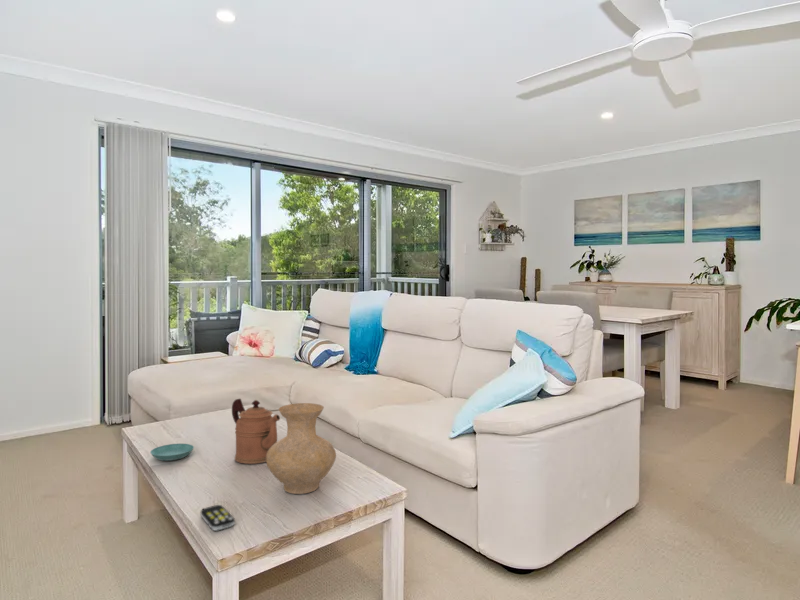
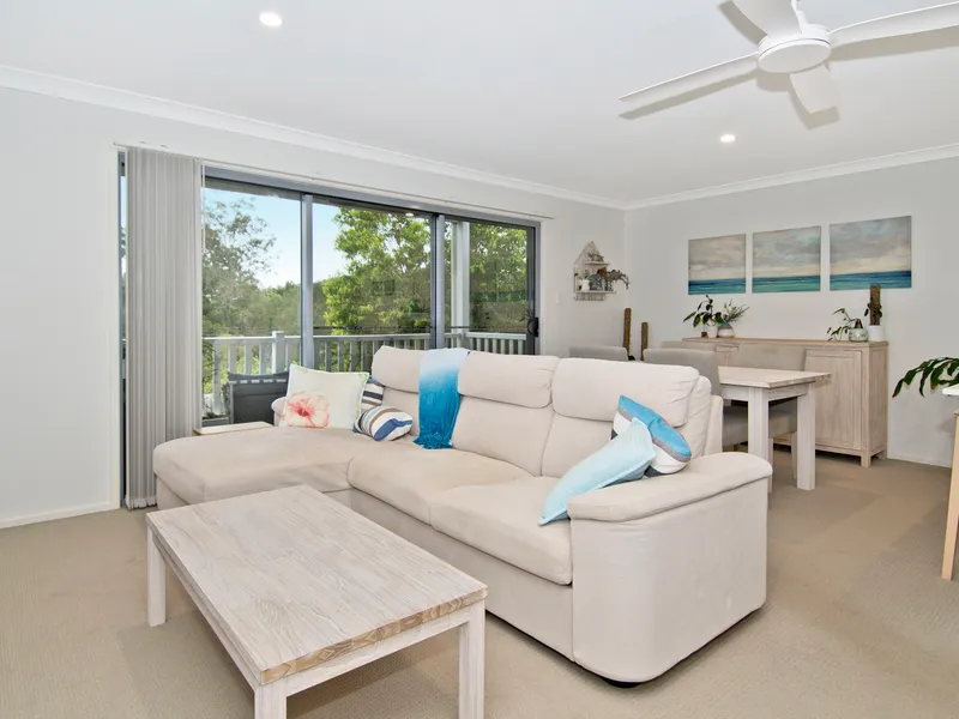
- remote control (217, 516)
- saucer (172, 452)
- vase (301, 447)
- coffeepot (255, 428)
